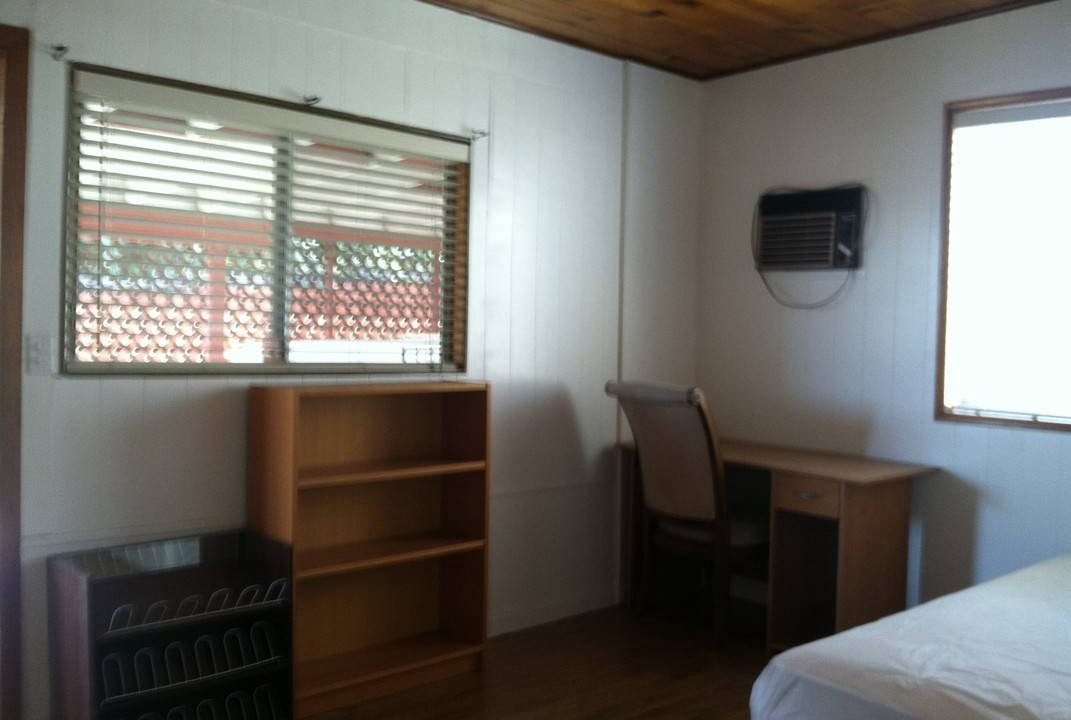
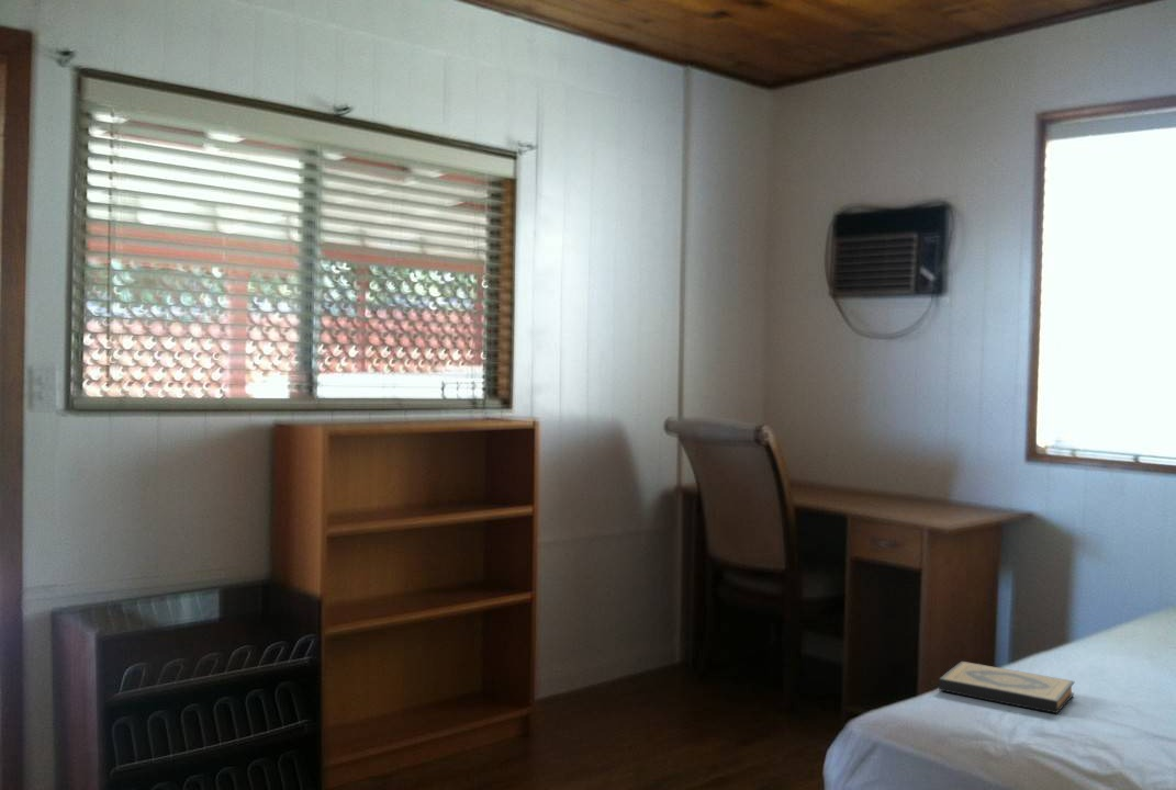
+ hardback book (1006, 686)
